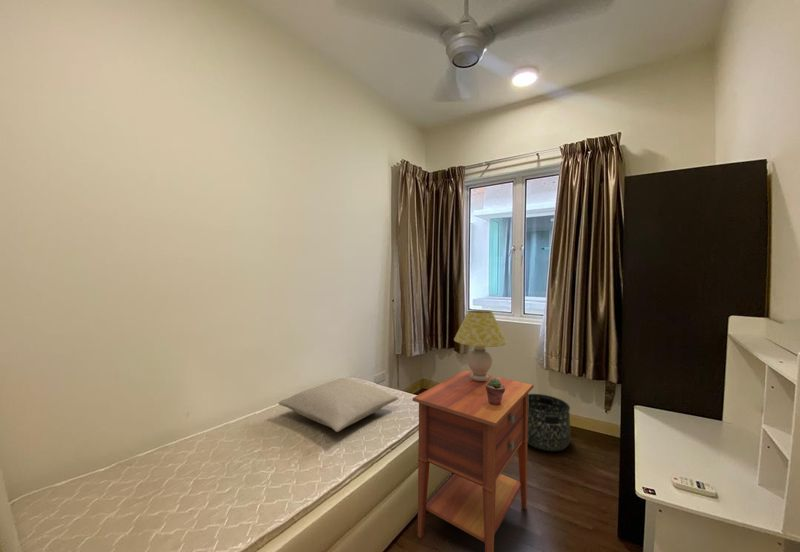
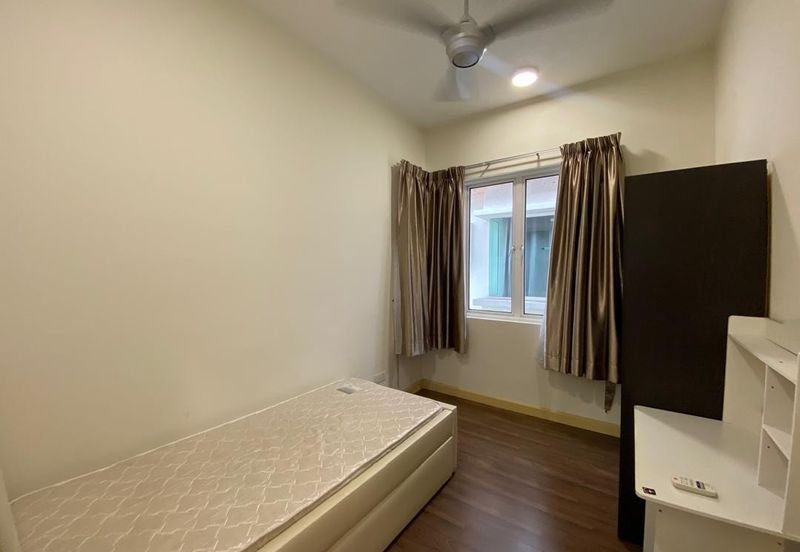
- potted succulent (495, 390)
- pillow (340, 400)
- basket (543, 421)
- table lamp (479, 345)
- nightstand (476, 456)
